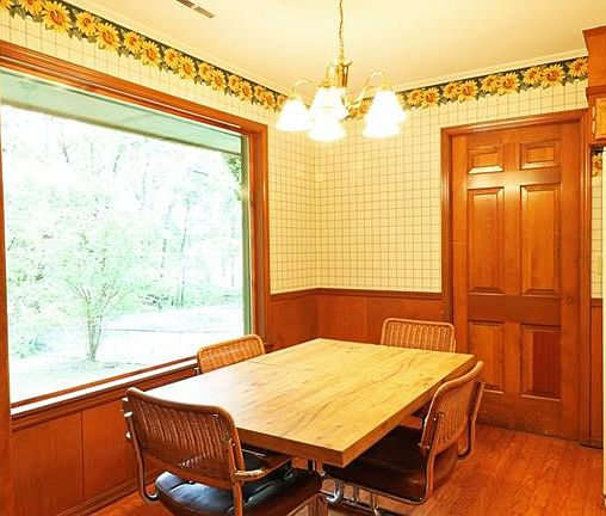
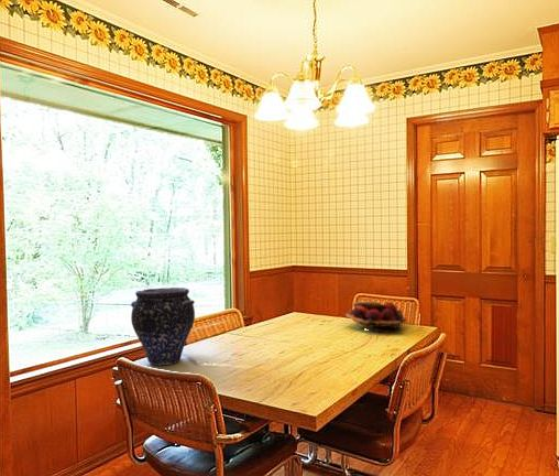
+ vase (163, 325)
+ fruit basket (375, 314)
